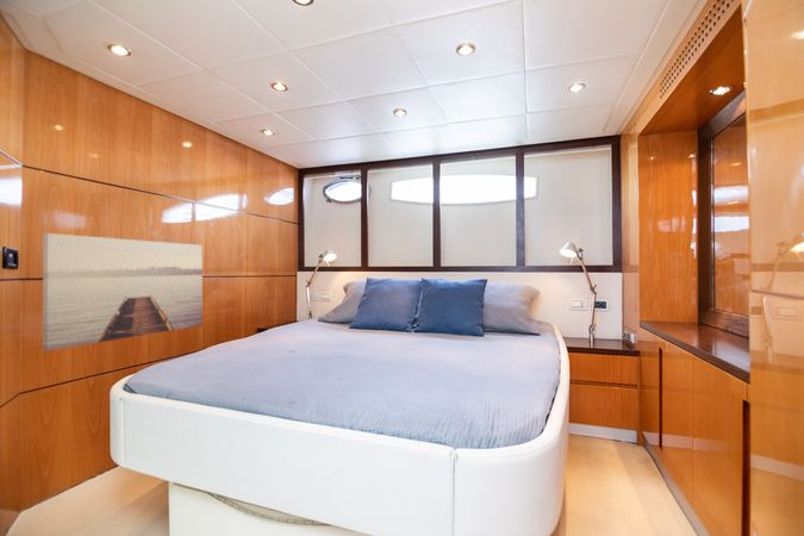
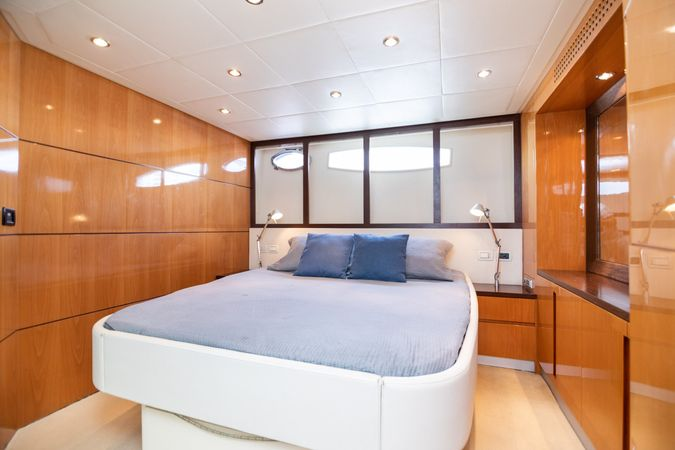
- wall art (137, 287)
